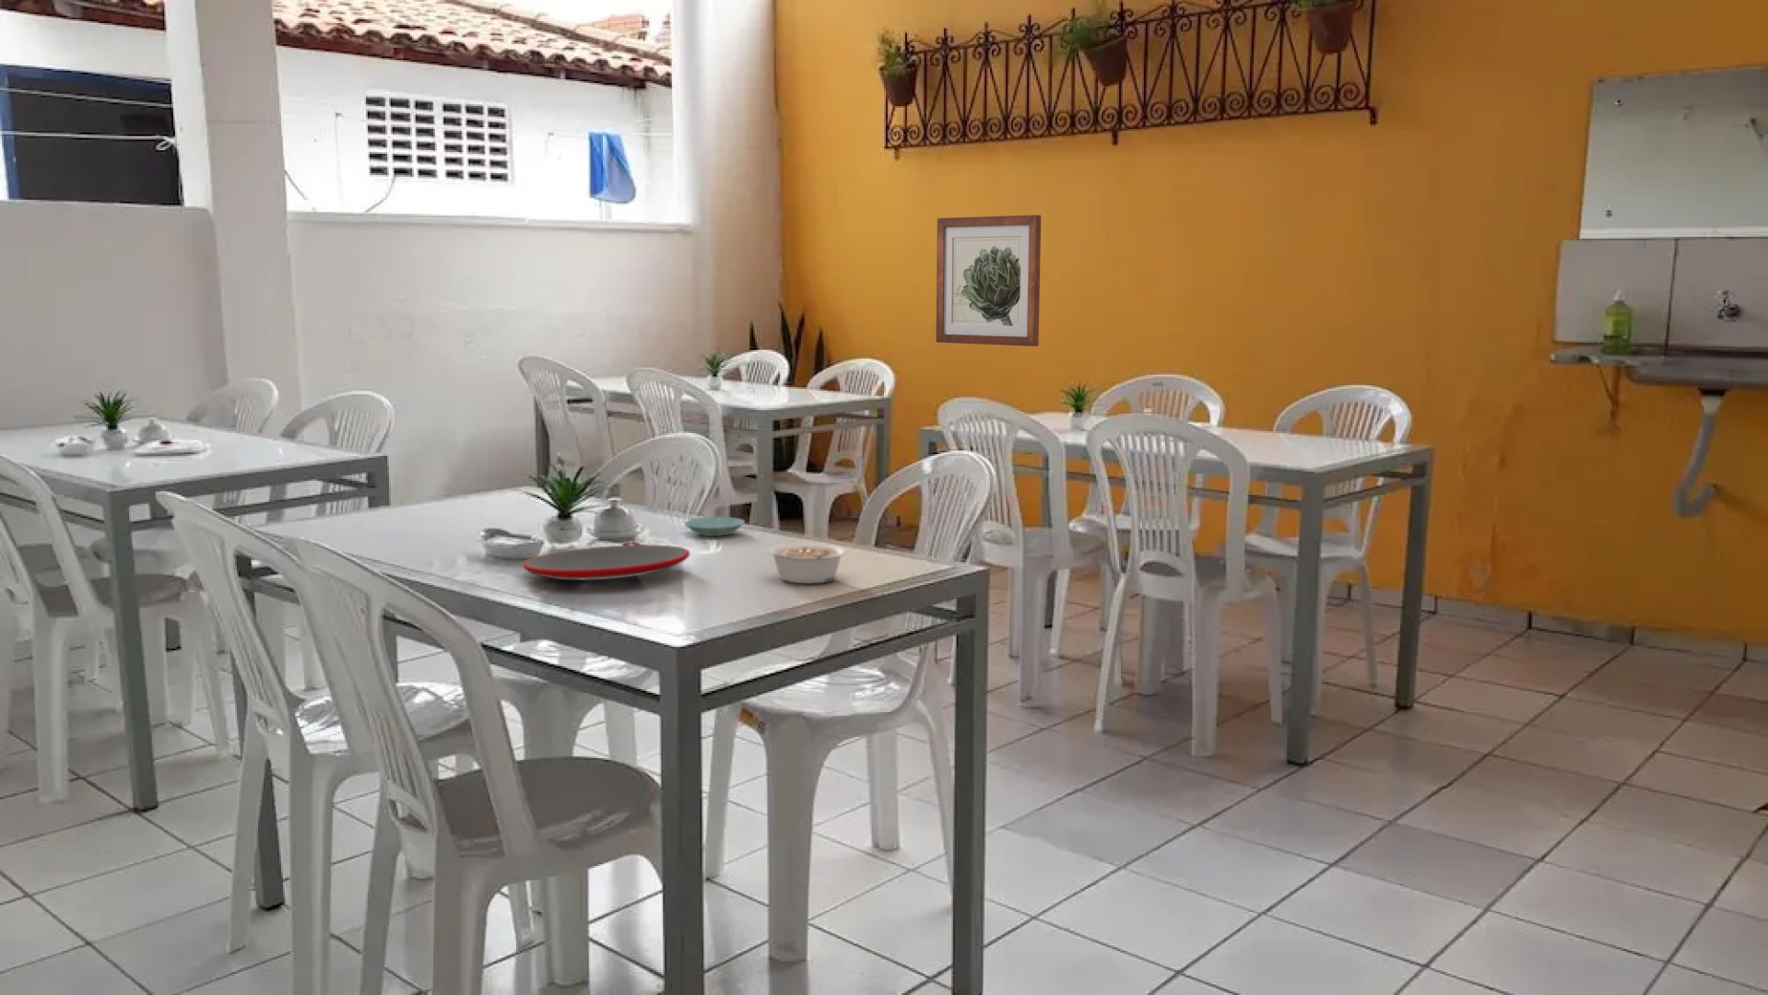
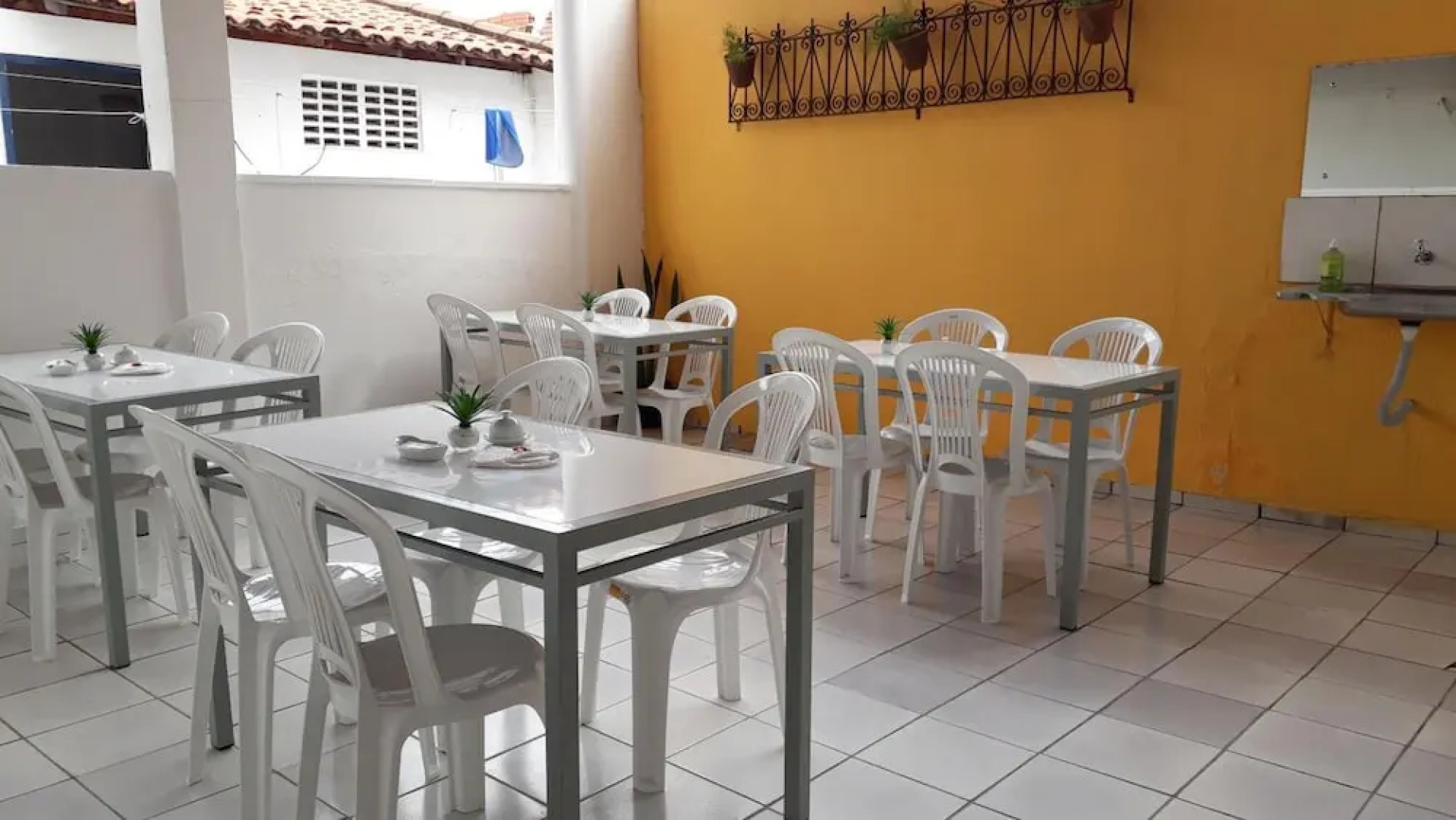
- plate (607, 562)
- saucer (714, 527)
- legume (810, 561)
- wall art (986, 280)
